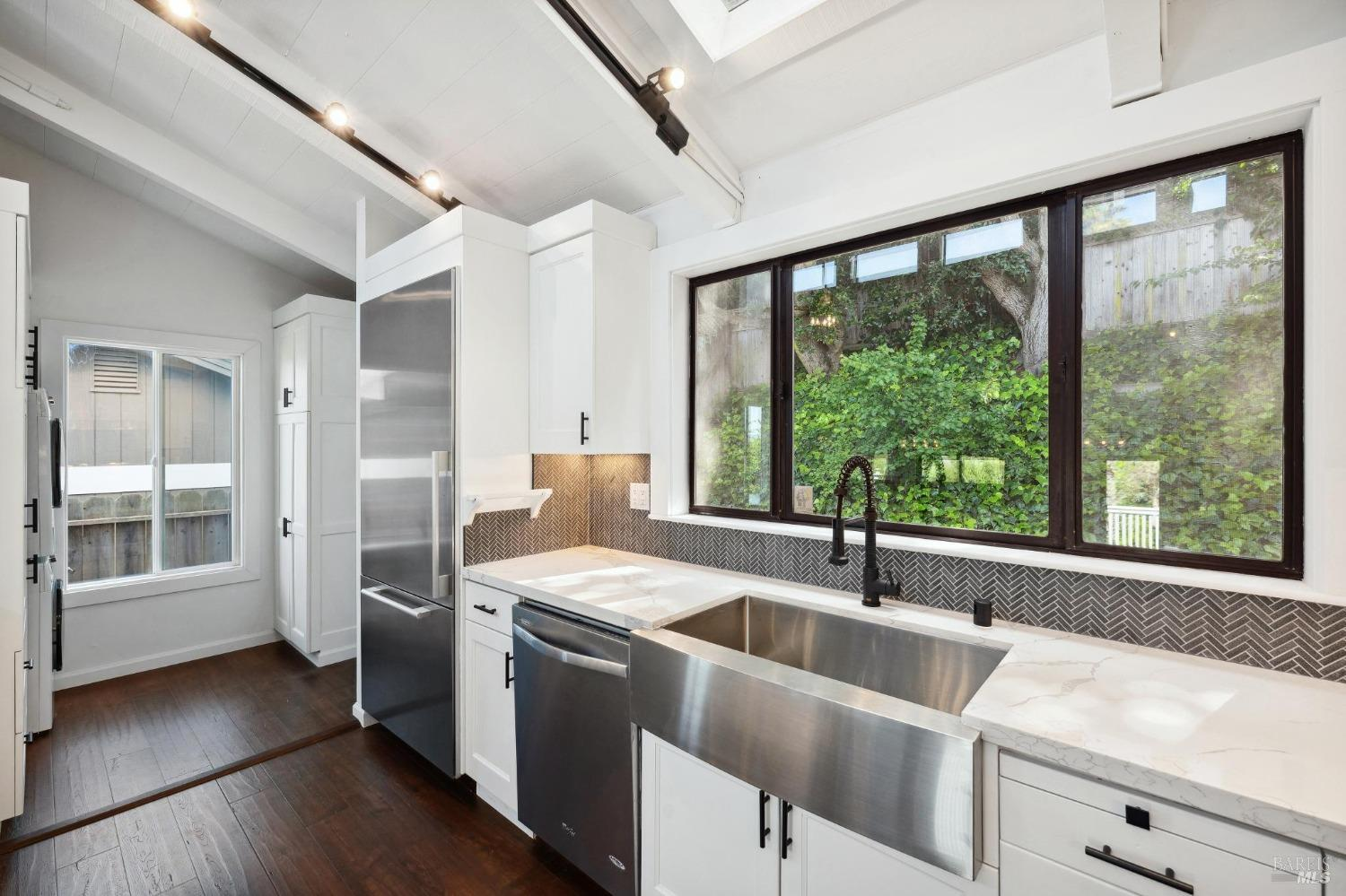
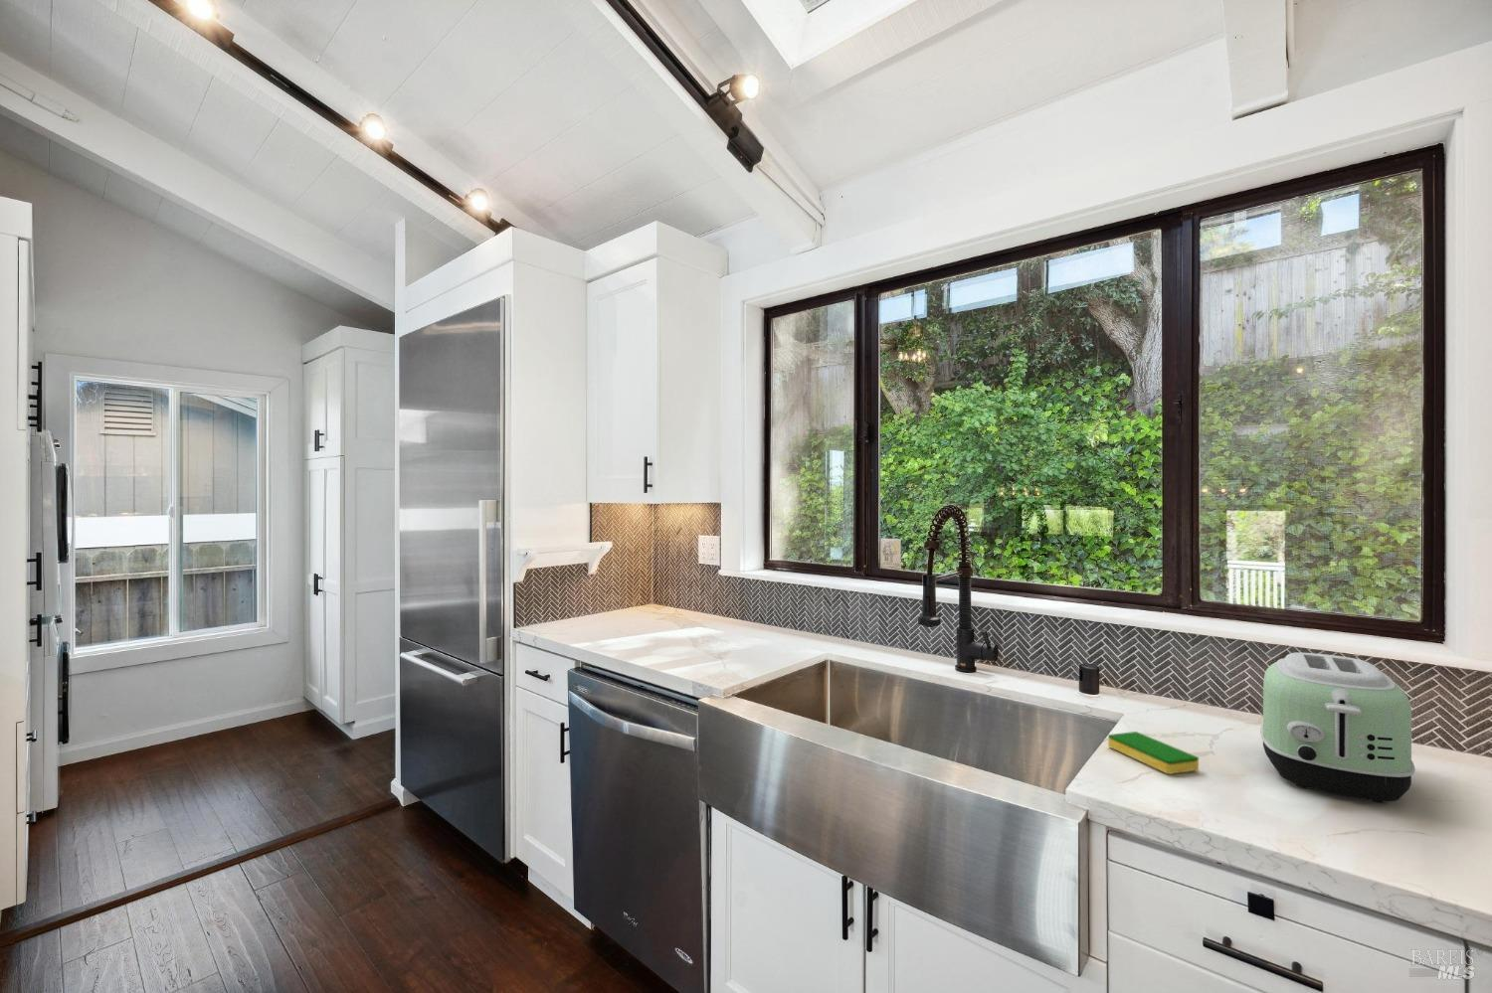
+ dish sponge (1151, 751)
+ toaster (1332, 720)
